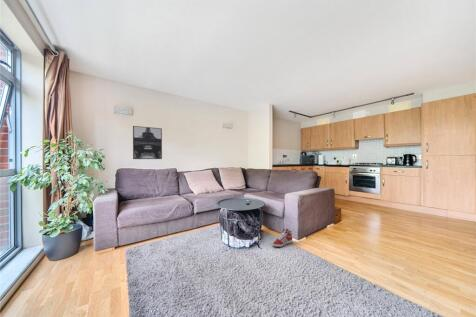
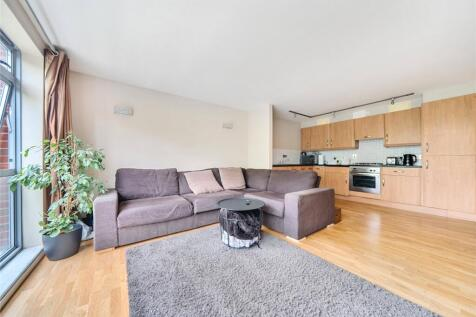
- wall art (147, 143)
- sneaker (282, 236)
